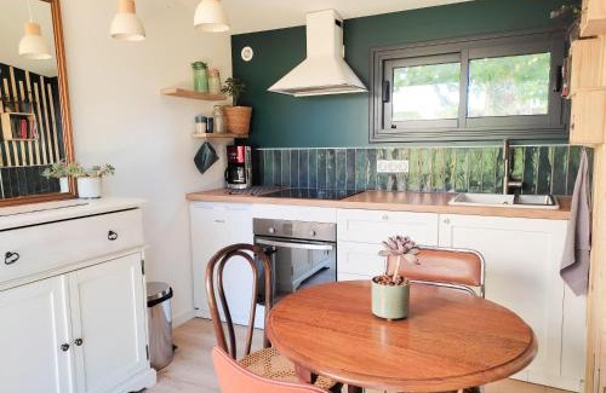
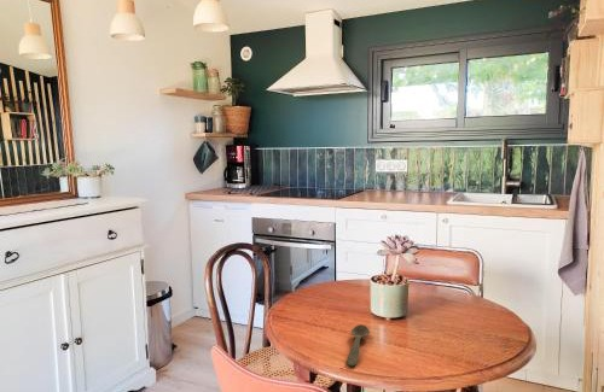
+ spoon (356, 344)
